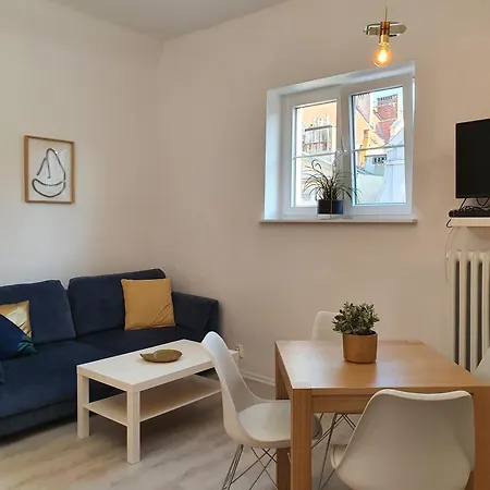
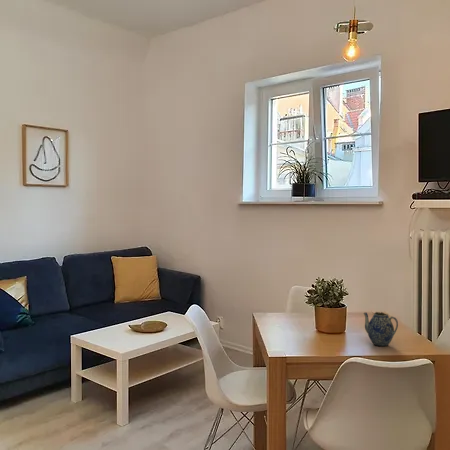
+ teapot (379, 327)
